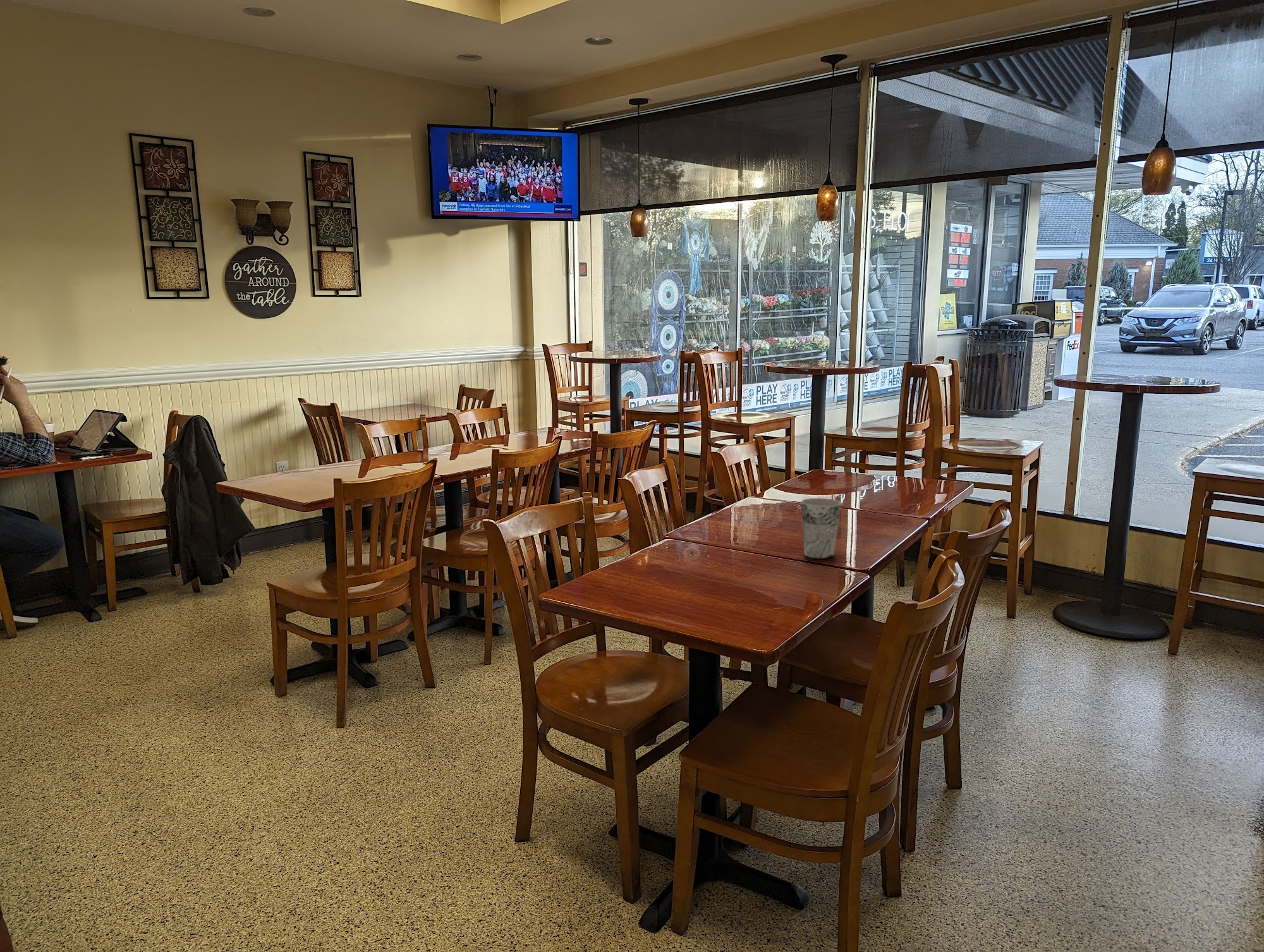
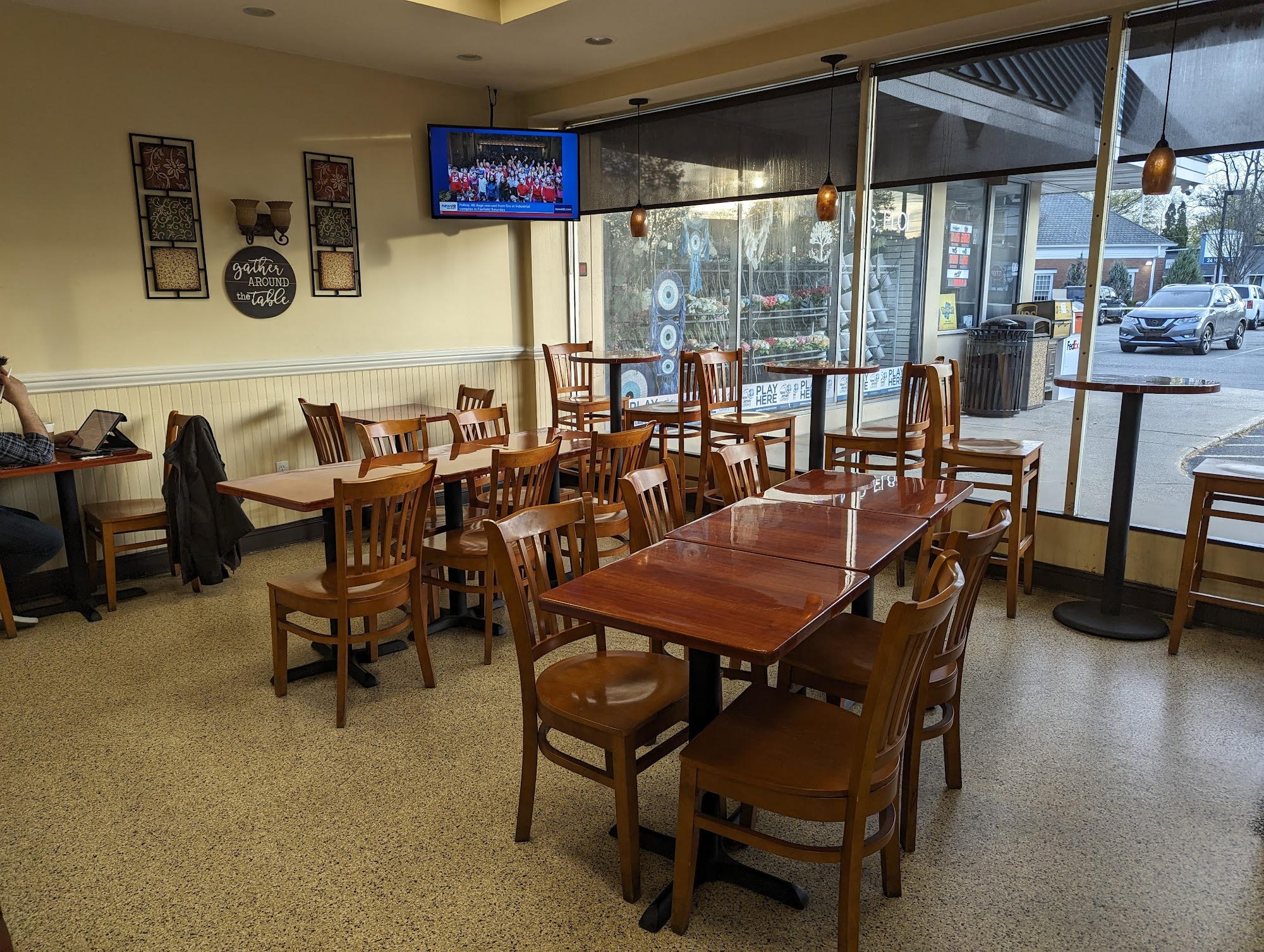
- cup (820, 528)
